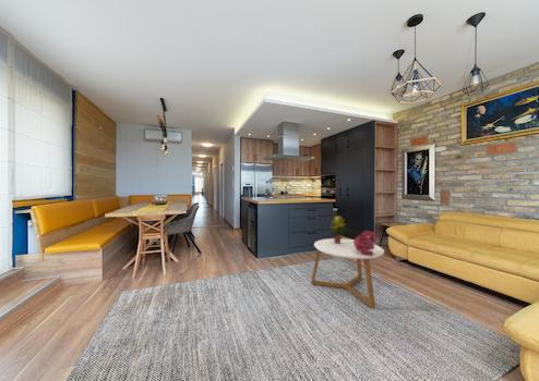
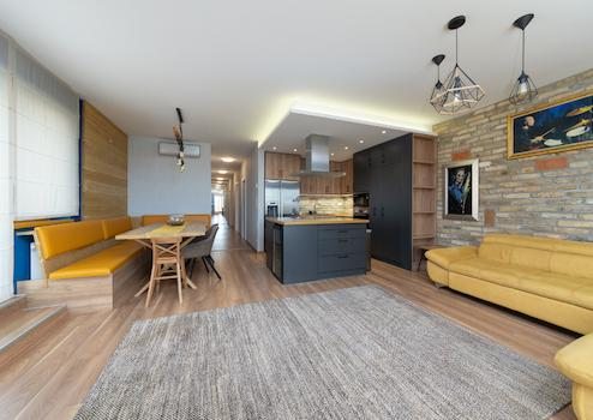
- coffee table (347, 257)
- decorative sculpture (363, 241)
- potted plant (337, 229)
